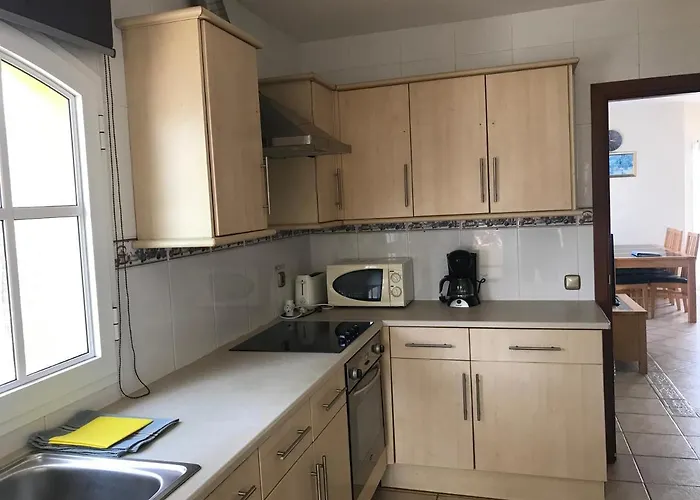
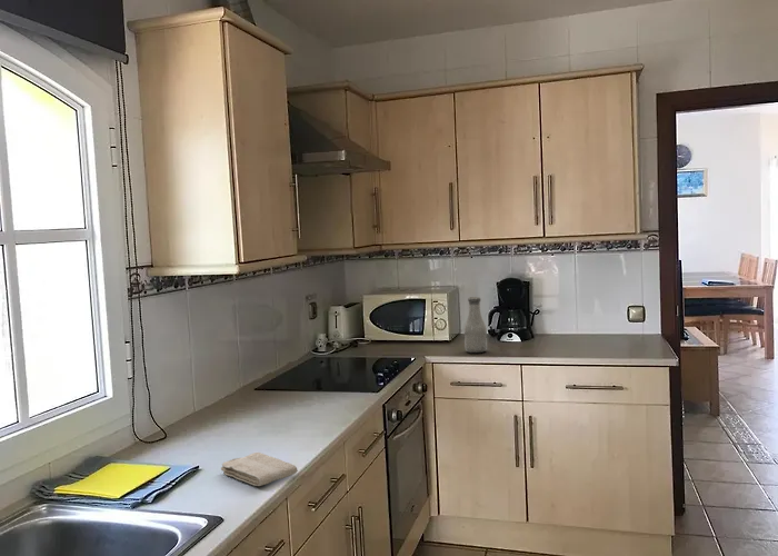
+ washcloth (258, 467)
+ bottle (475, 324)
